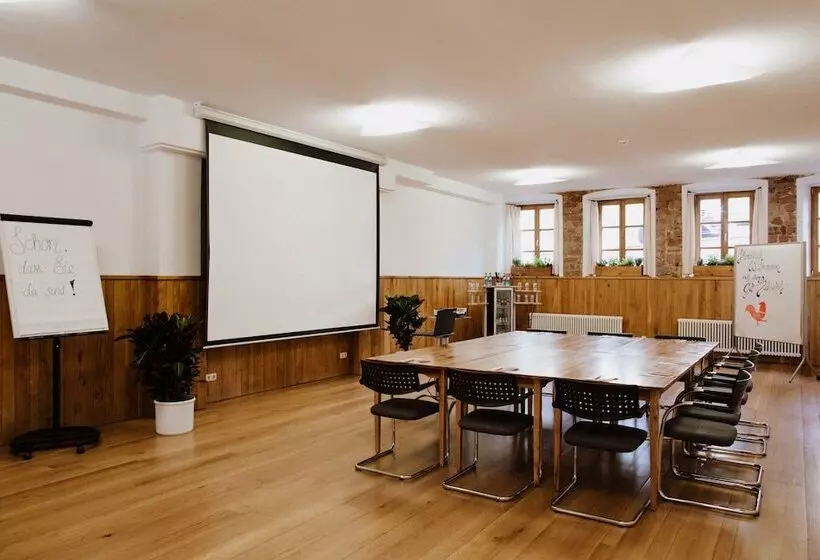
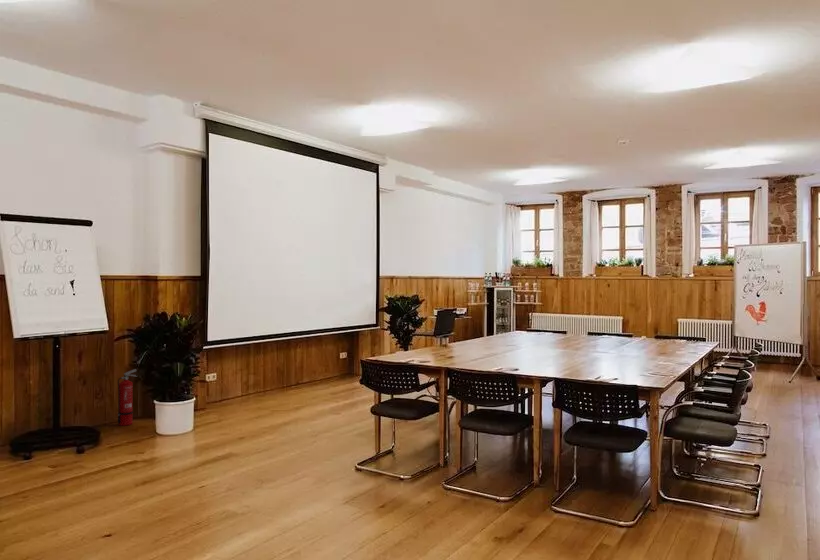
+ fire extinguisher (127, 396)
